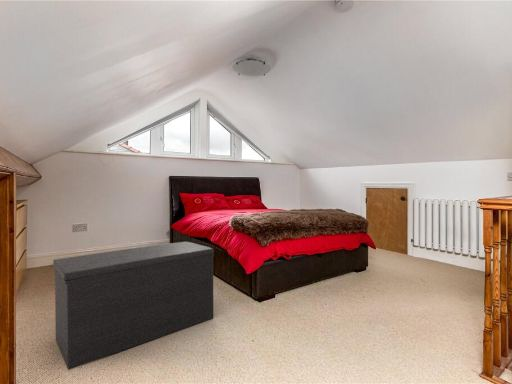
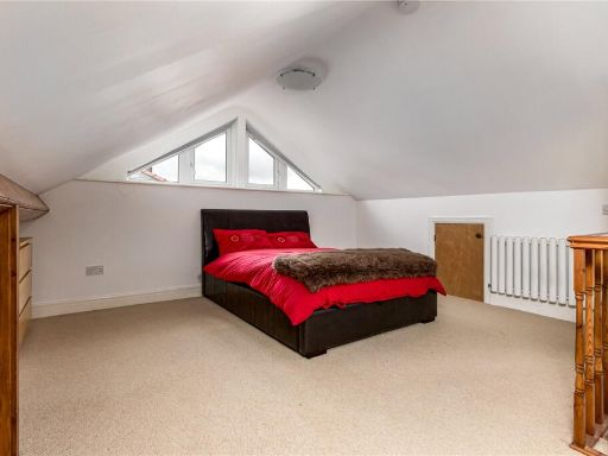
- bench (140, 290)
